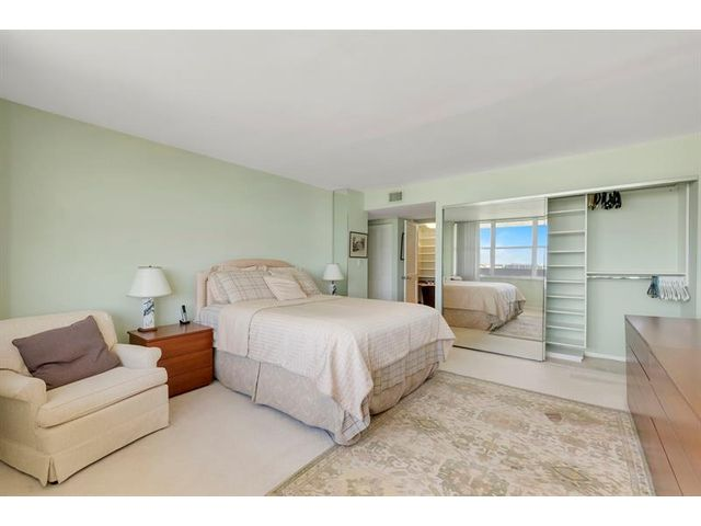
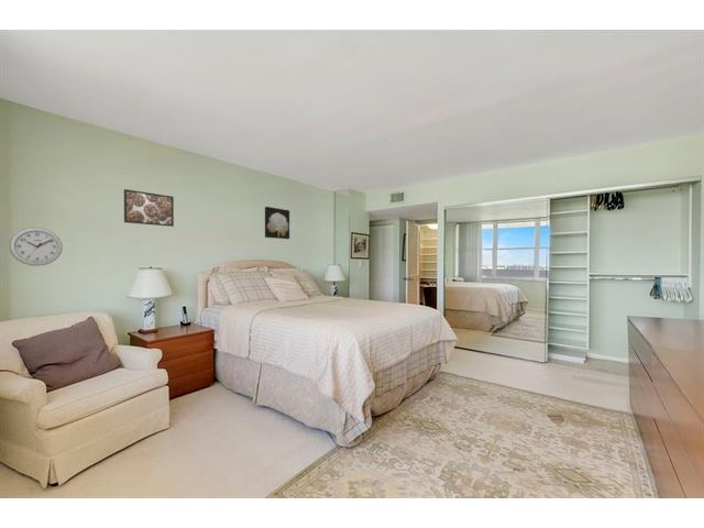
+ wall art (277, 223)
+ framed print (150, 208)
+ wall clock (36, 246)
